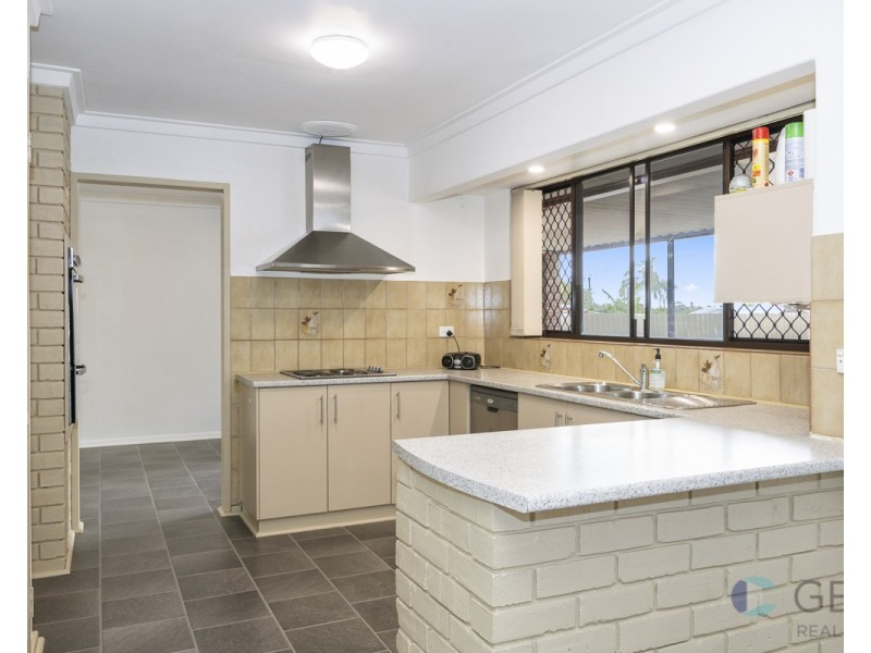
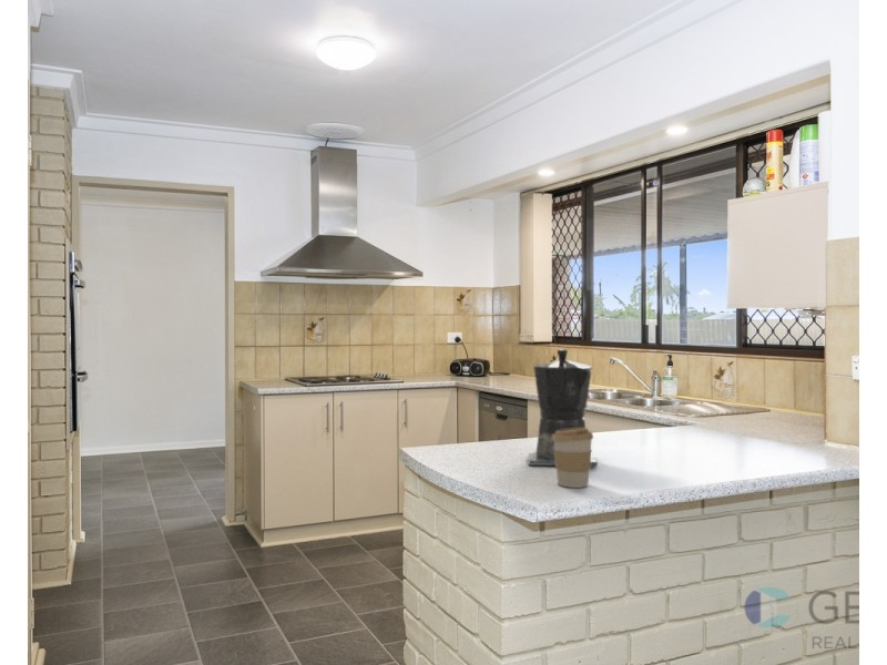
+ coffee maker (561, 403)
+ coffee cup (572, 456)
